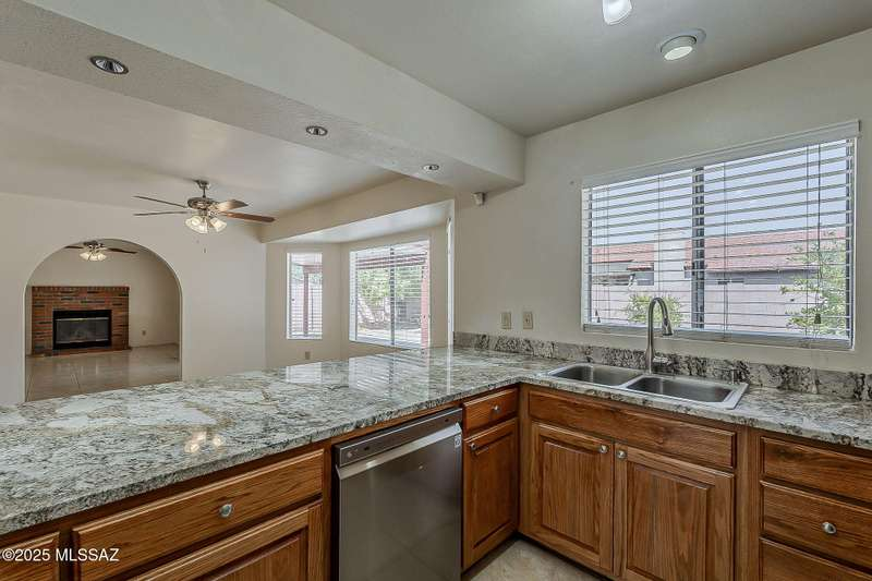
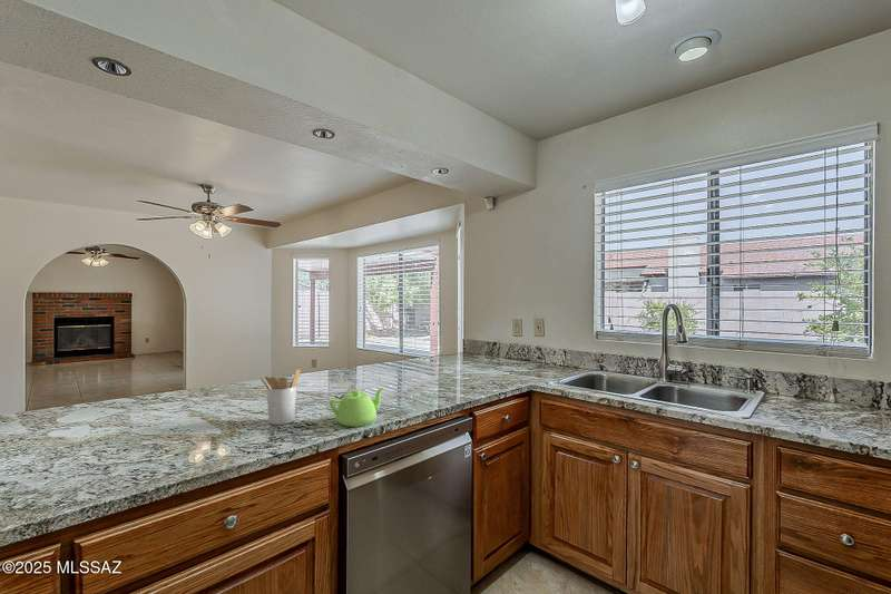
+ utensil holder (280, 397)
+ teapot (358, 406)
